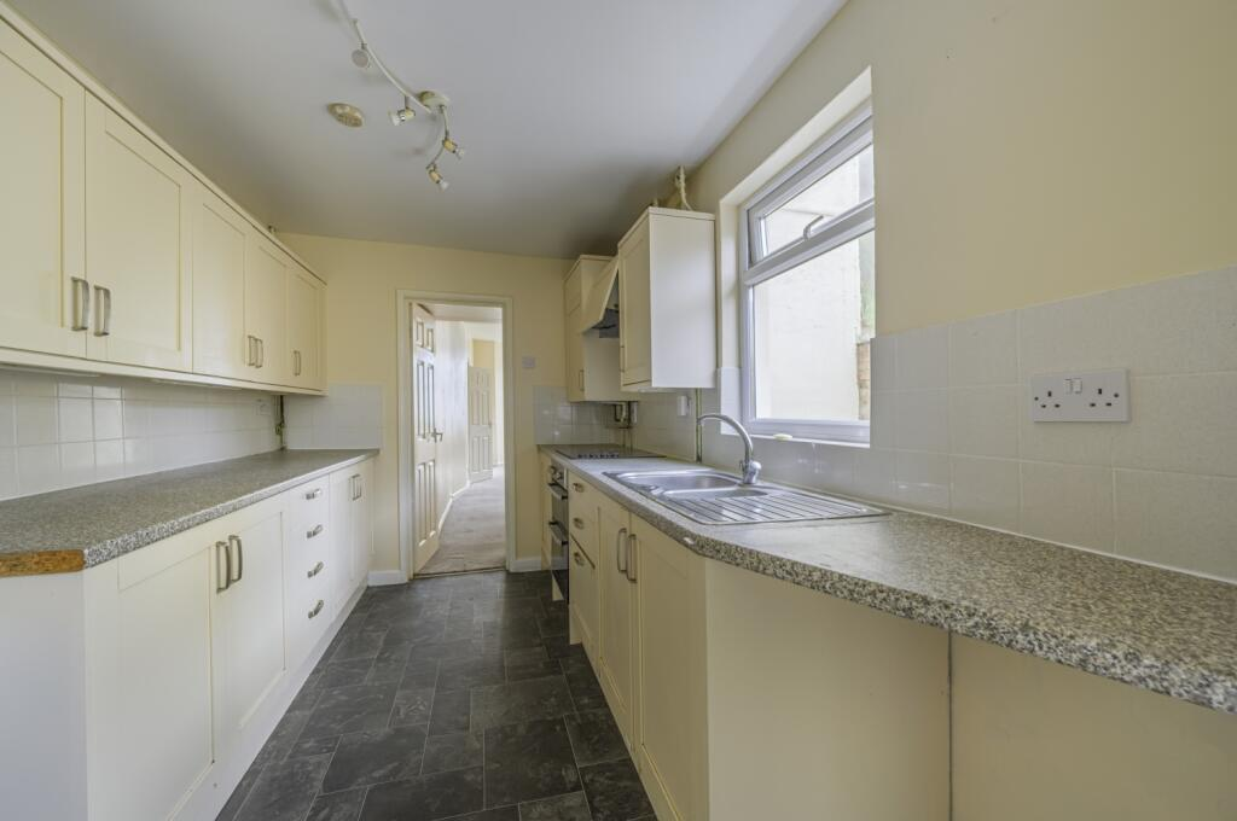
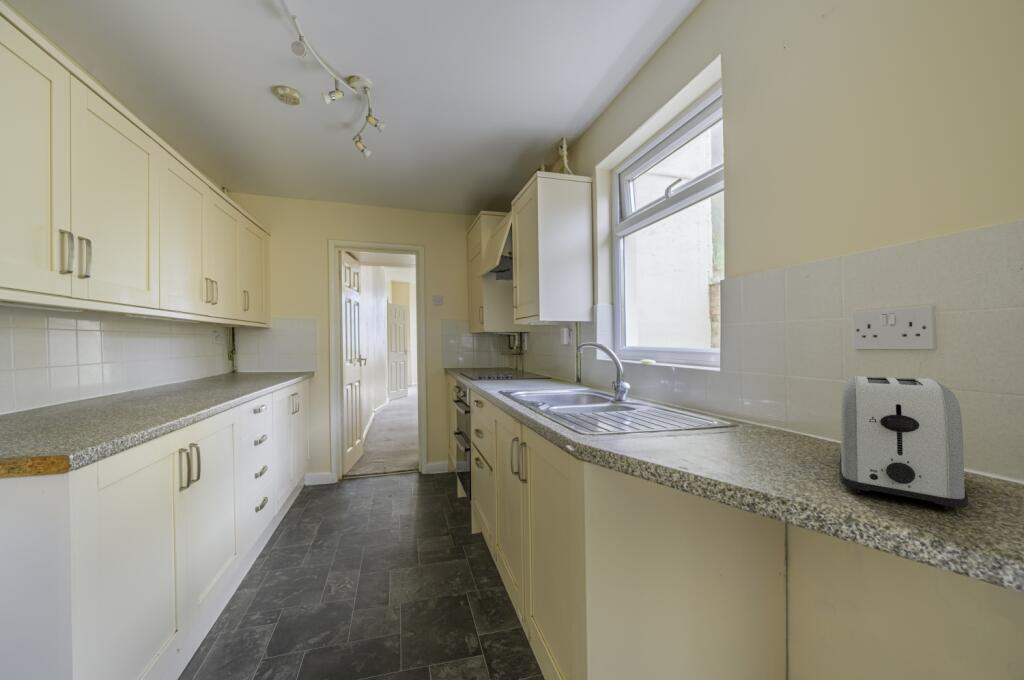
+ toaster (893, 430)
